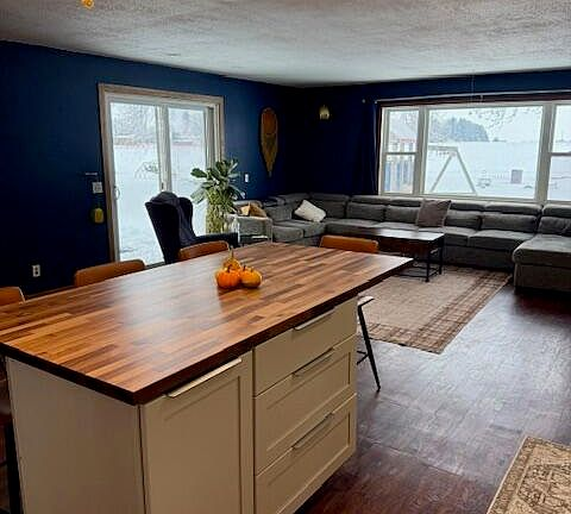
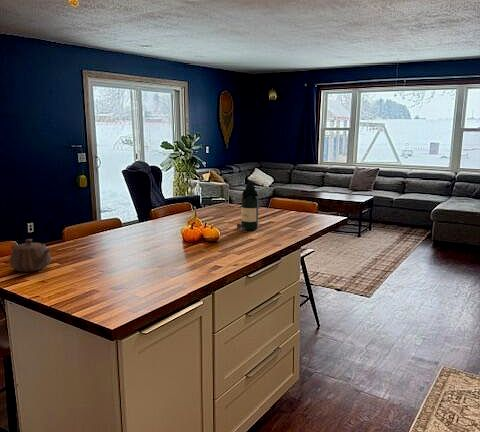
+ bottle (246, 204)
+ teapot (31, 254)
